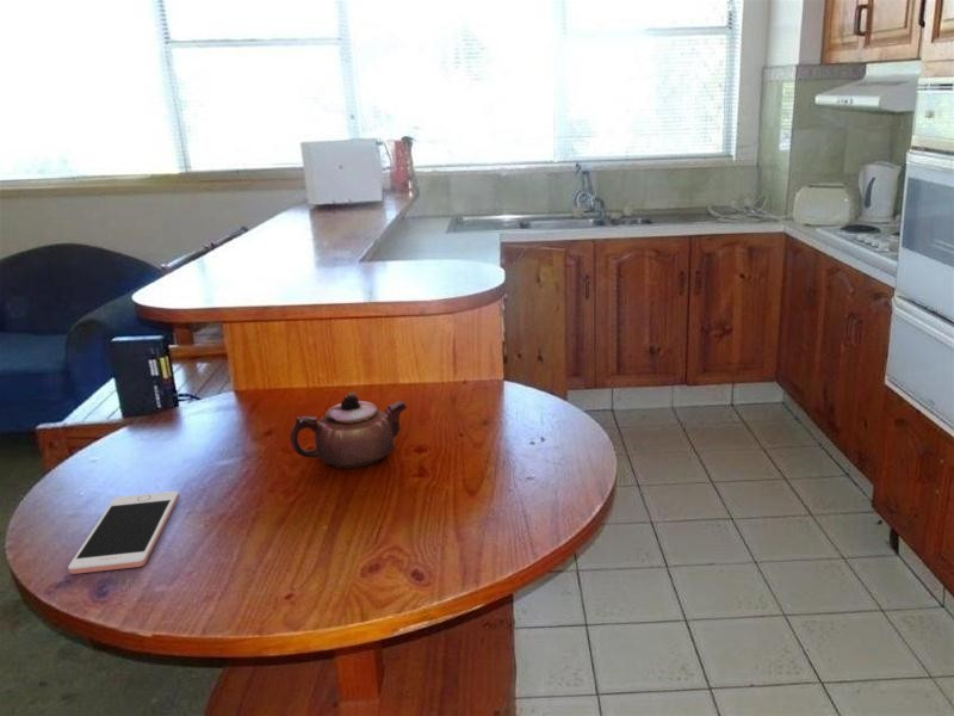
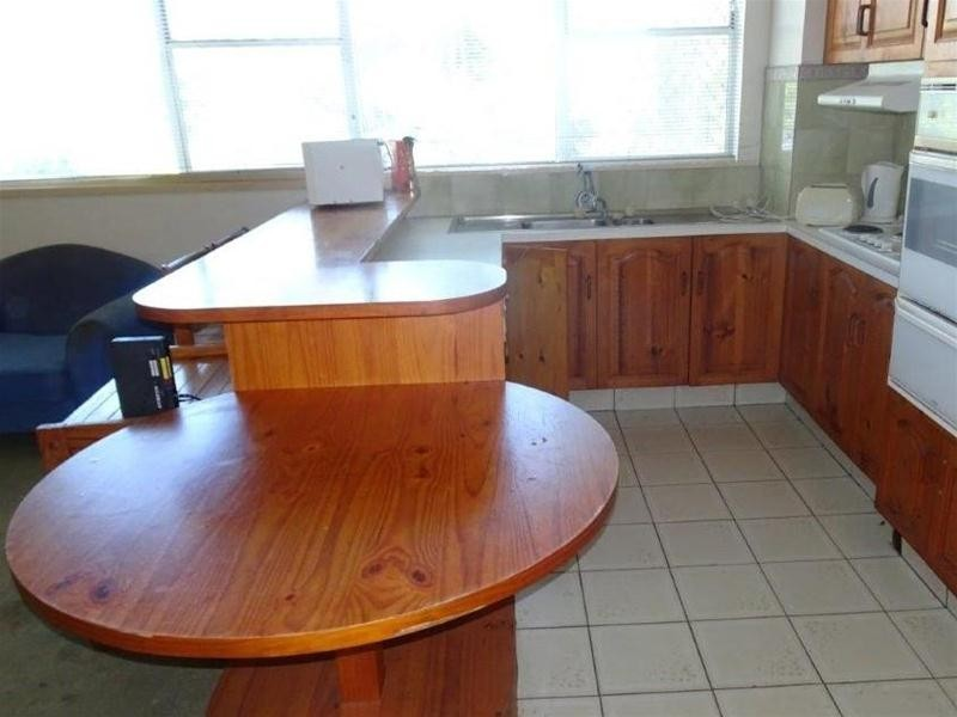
- cell phone (128, 529)
- teapot (349, 425)
